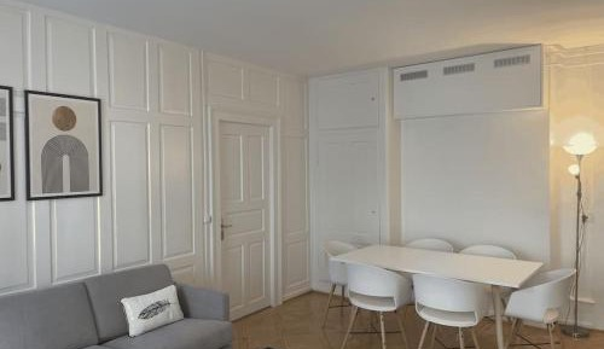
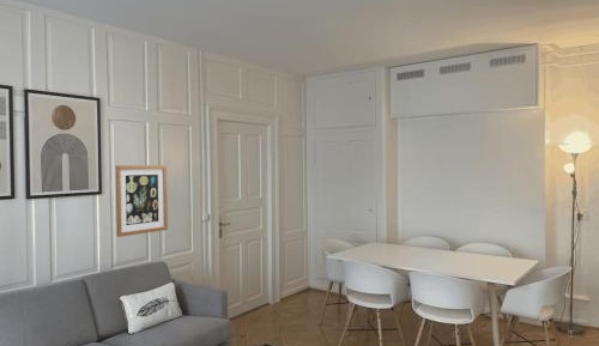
+ wall art (143, 199)
